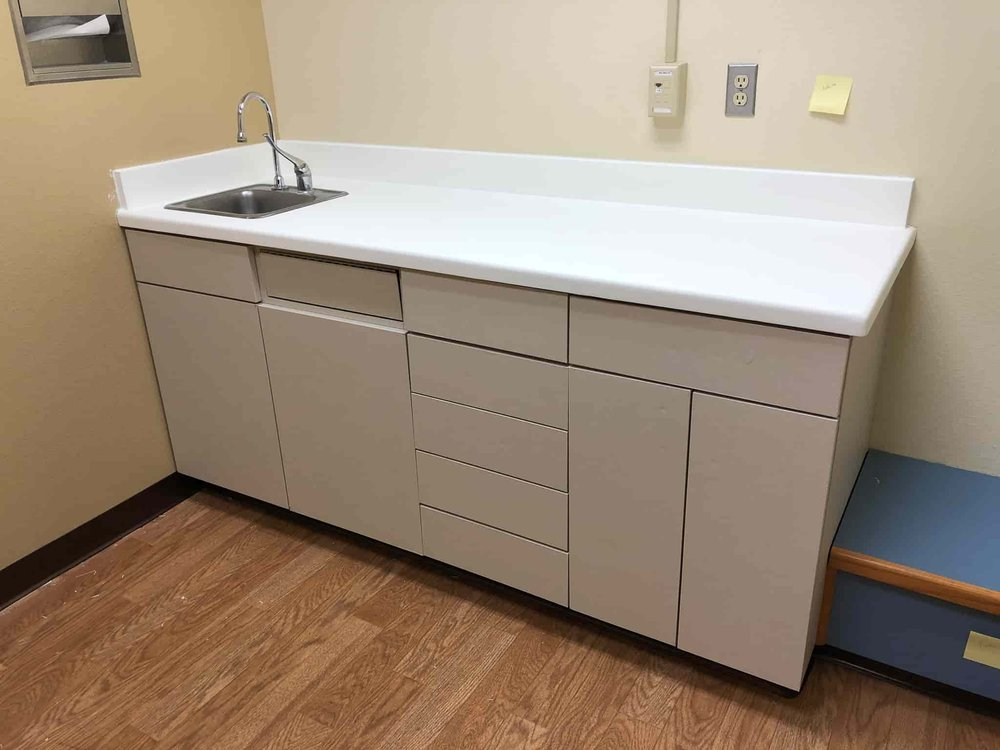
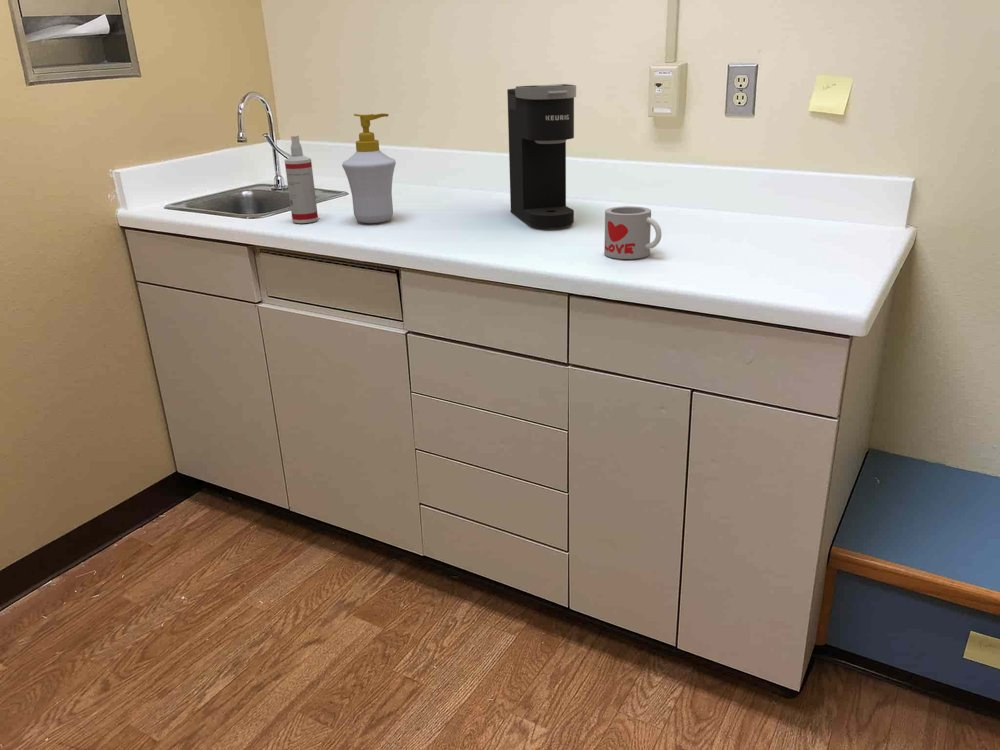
+ mug (634, 233)
+ spray bottle (300, 178)
+ soap bottle (369, 168)
+ coffee maker (540, 153)
